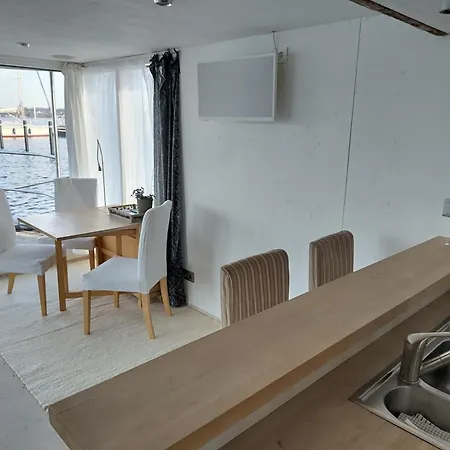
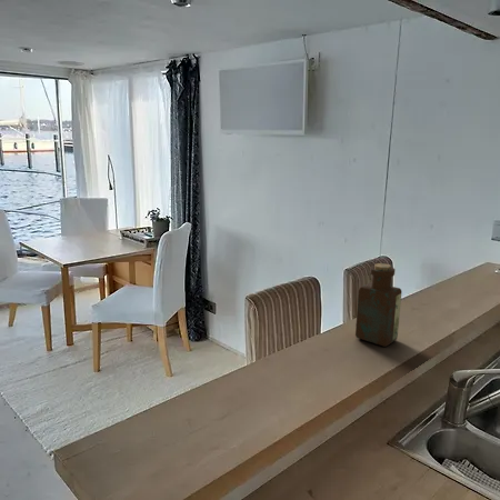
+ bottle (379, 302)
